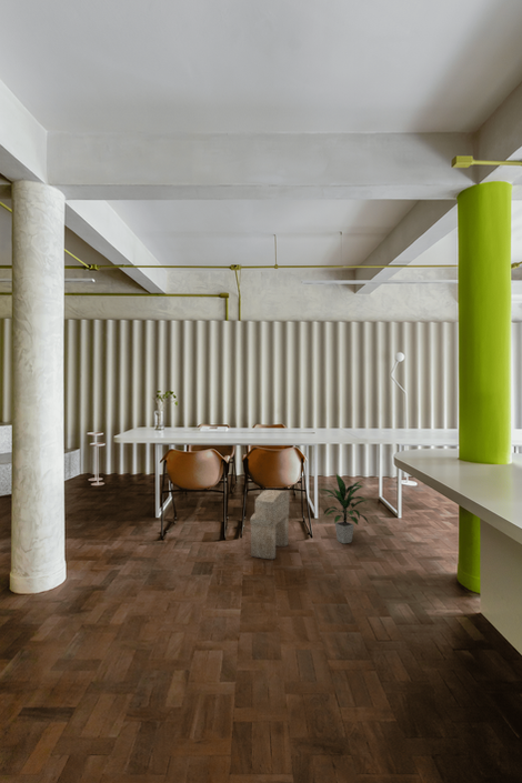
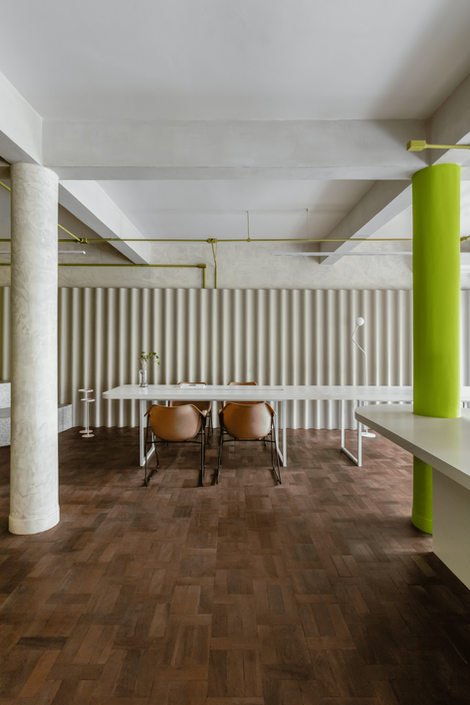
- indoor plant (347, 508)
- stool (270, 520)
